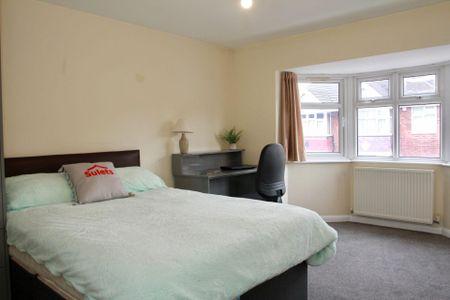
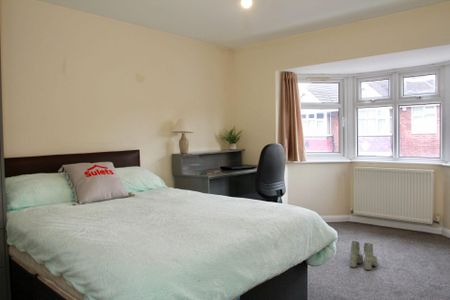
+ boots (363, 254)
